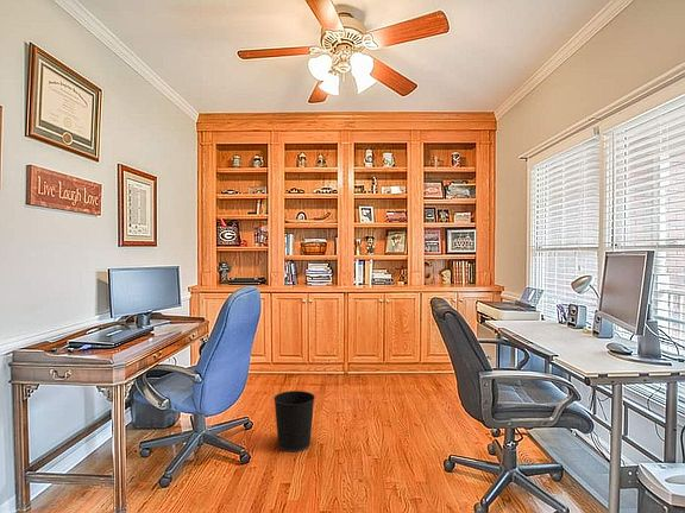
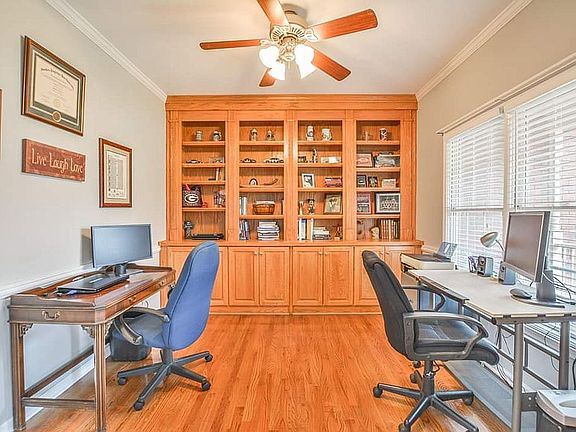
- wastebasket (294, 420)
